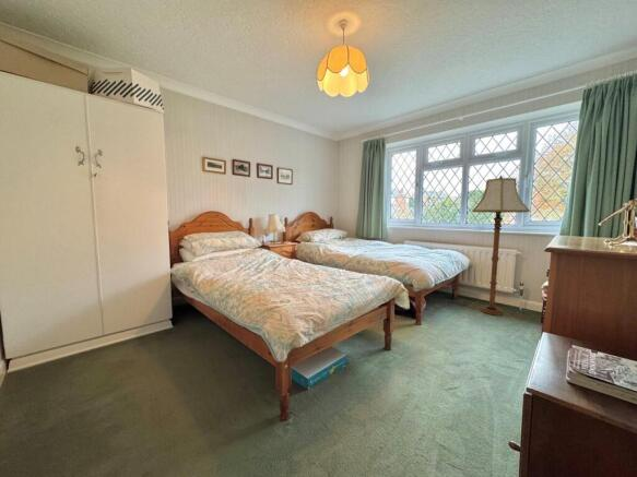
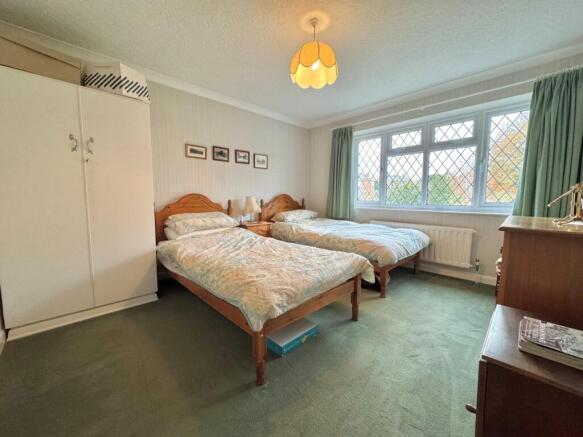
- floor lamp (496, 245)
